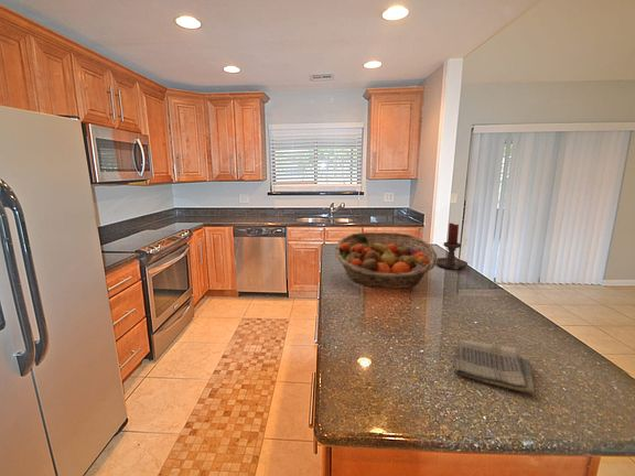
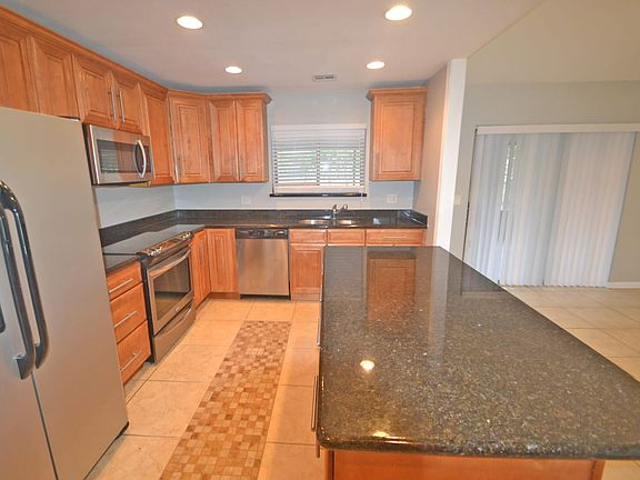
- fruit basket (384, 258)
- dish towel (492, 361)
- candle holder (453, 245)
